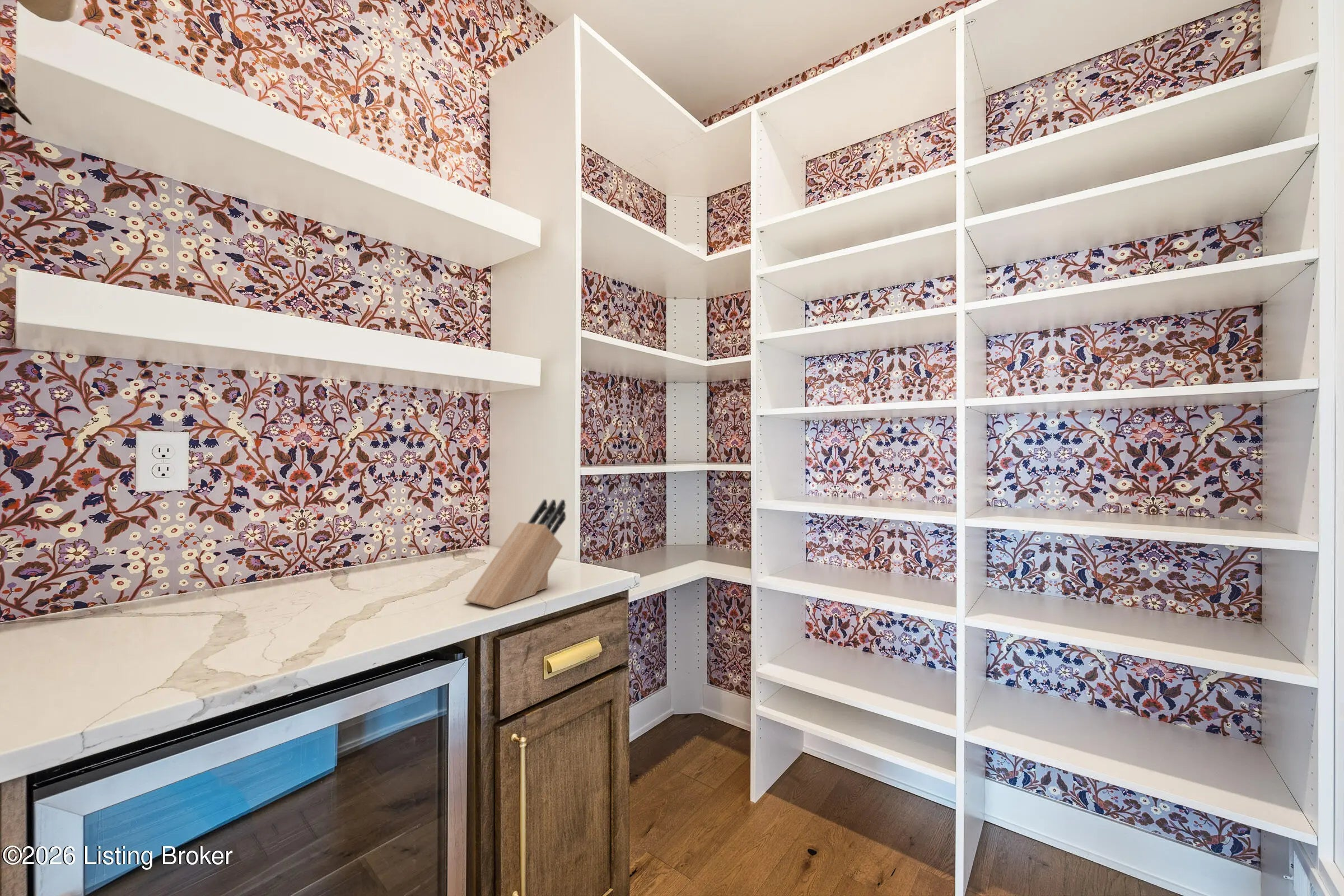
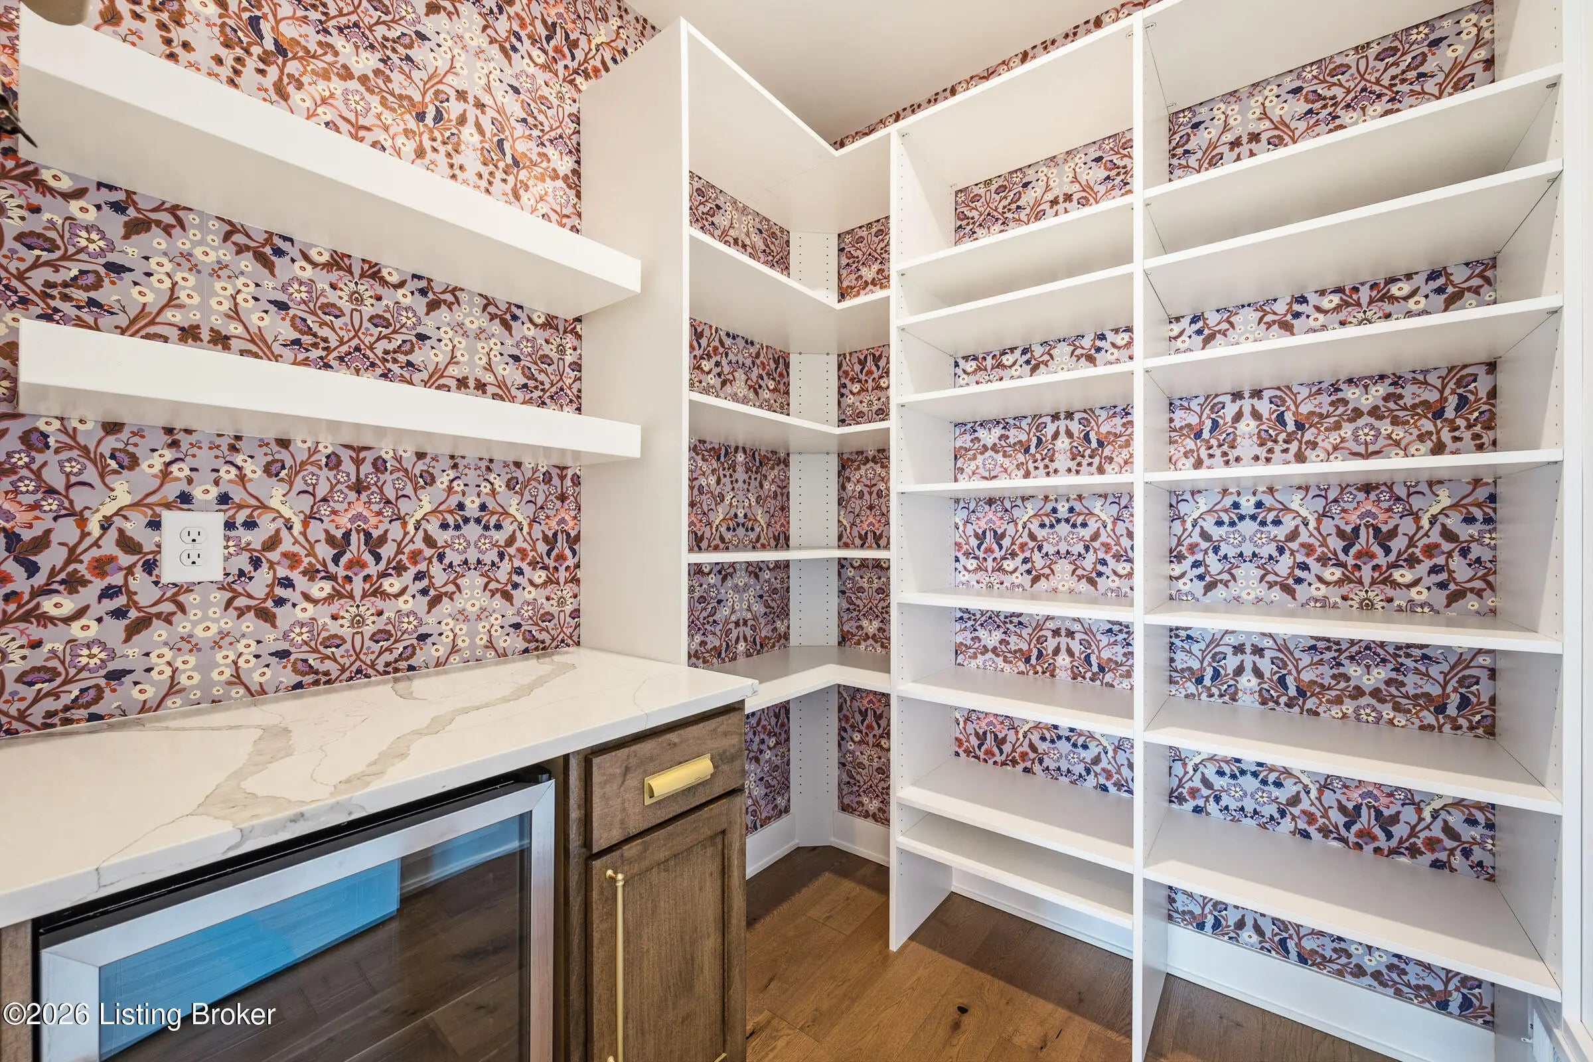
- knife block (522, 547)
